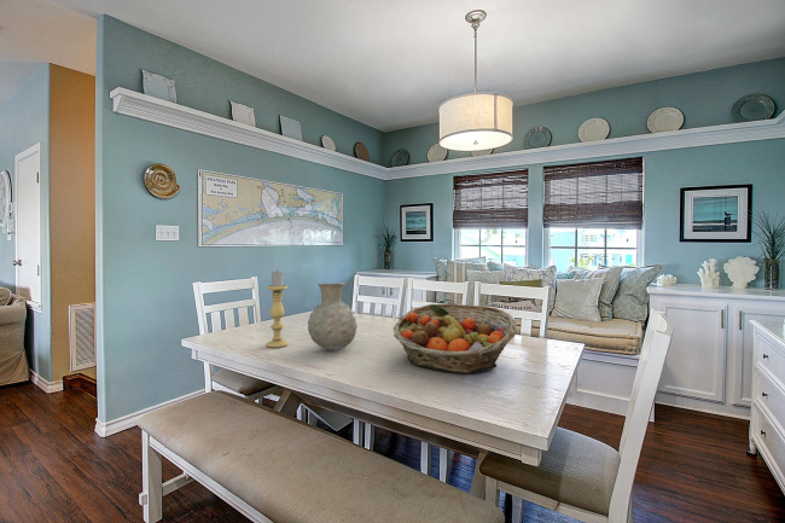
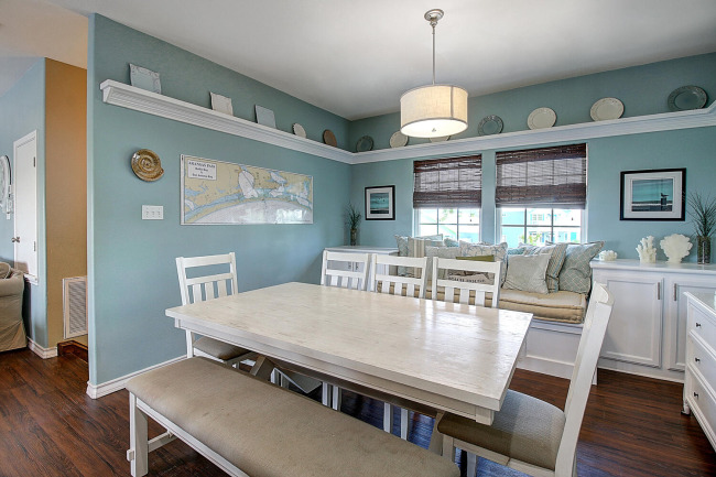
- fruit basket (452, 335)
- candle holder (277, 307)
- vase (332, 315)
